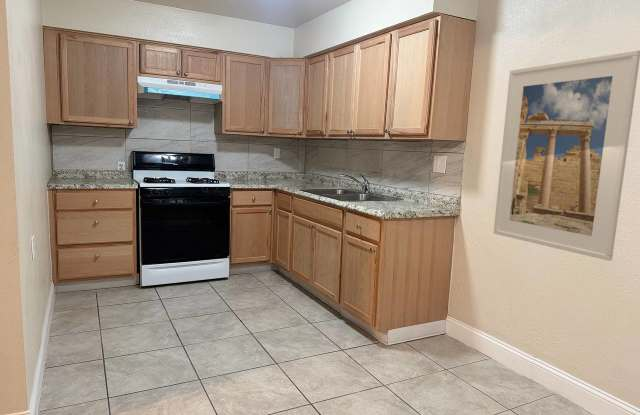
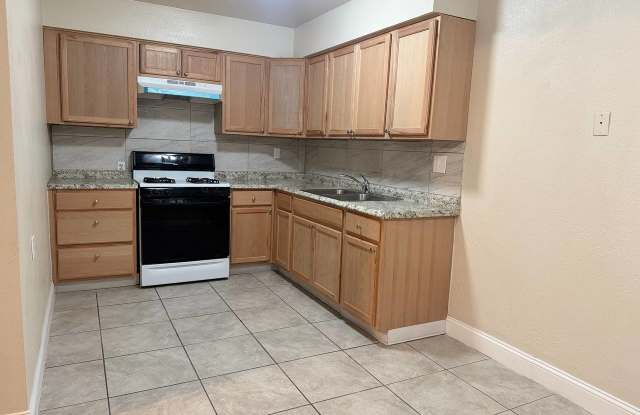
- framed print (555, 156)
